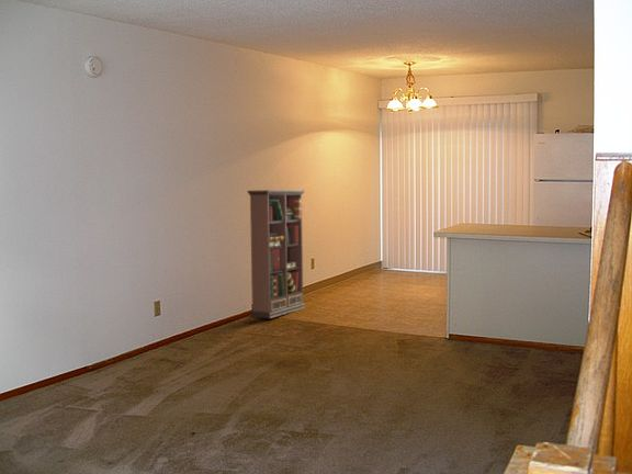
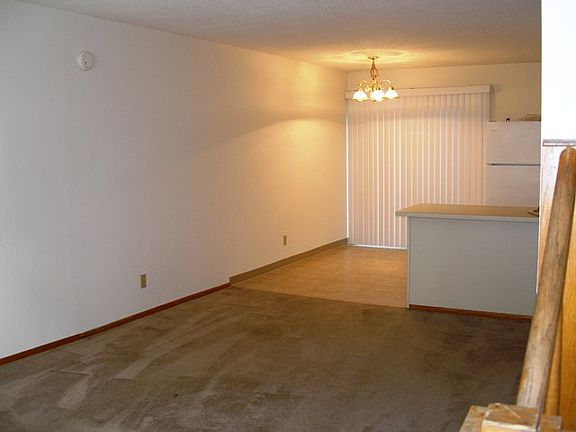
- bookcase (278, 251)
